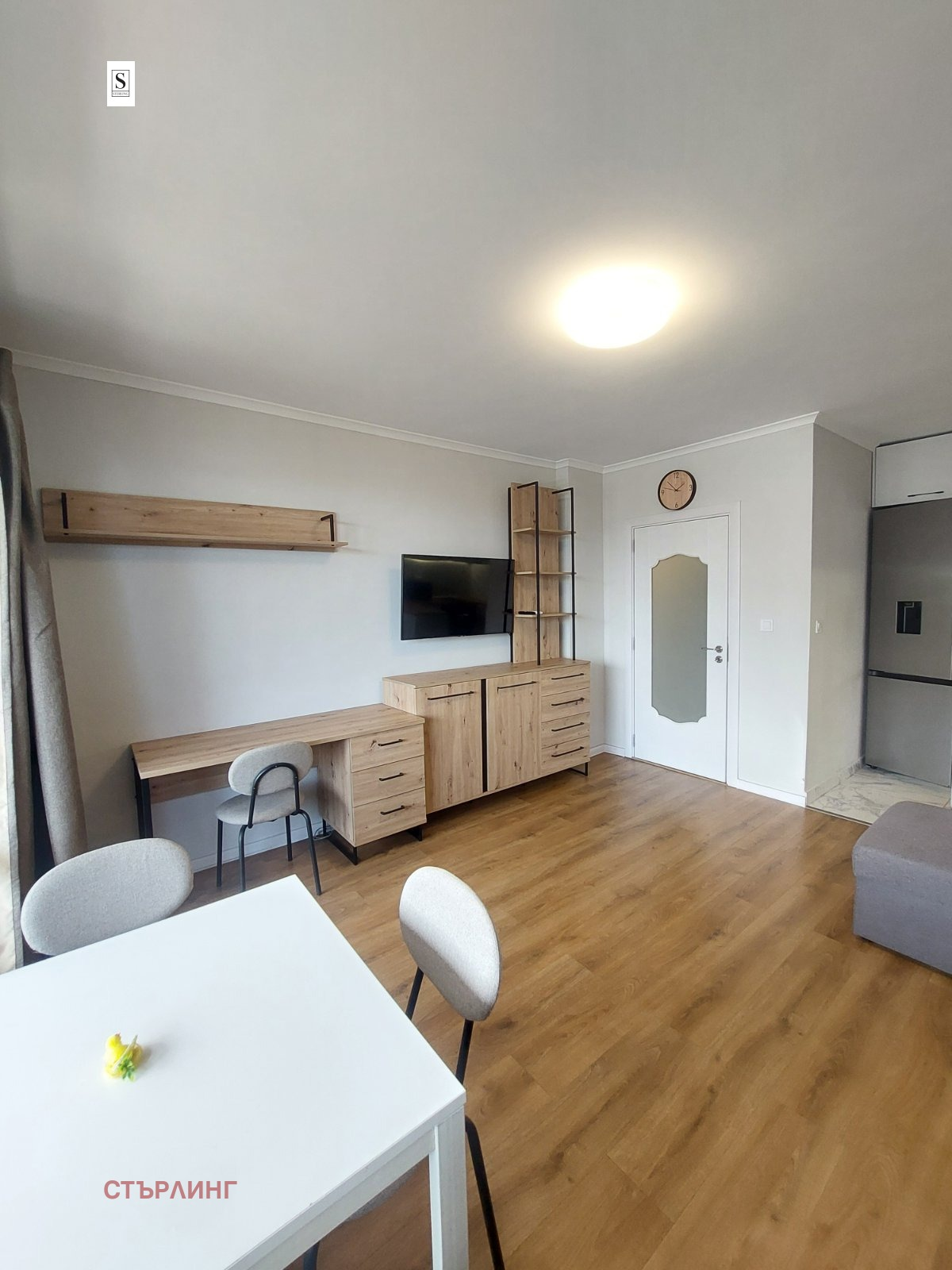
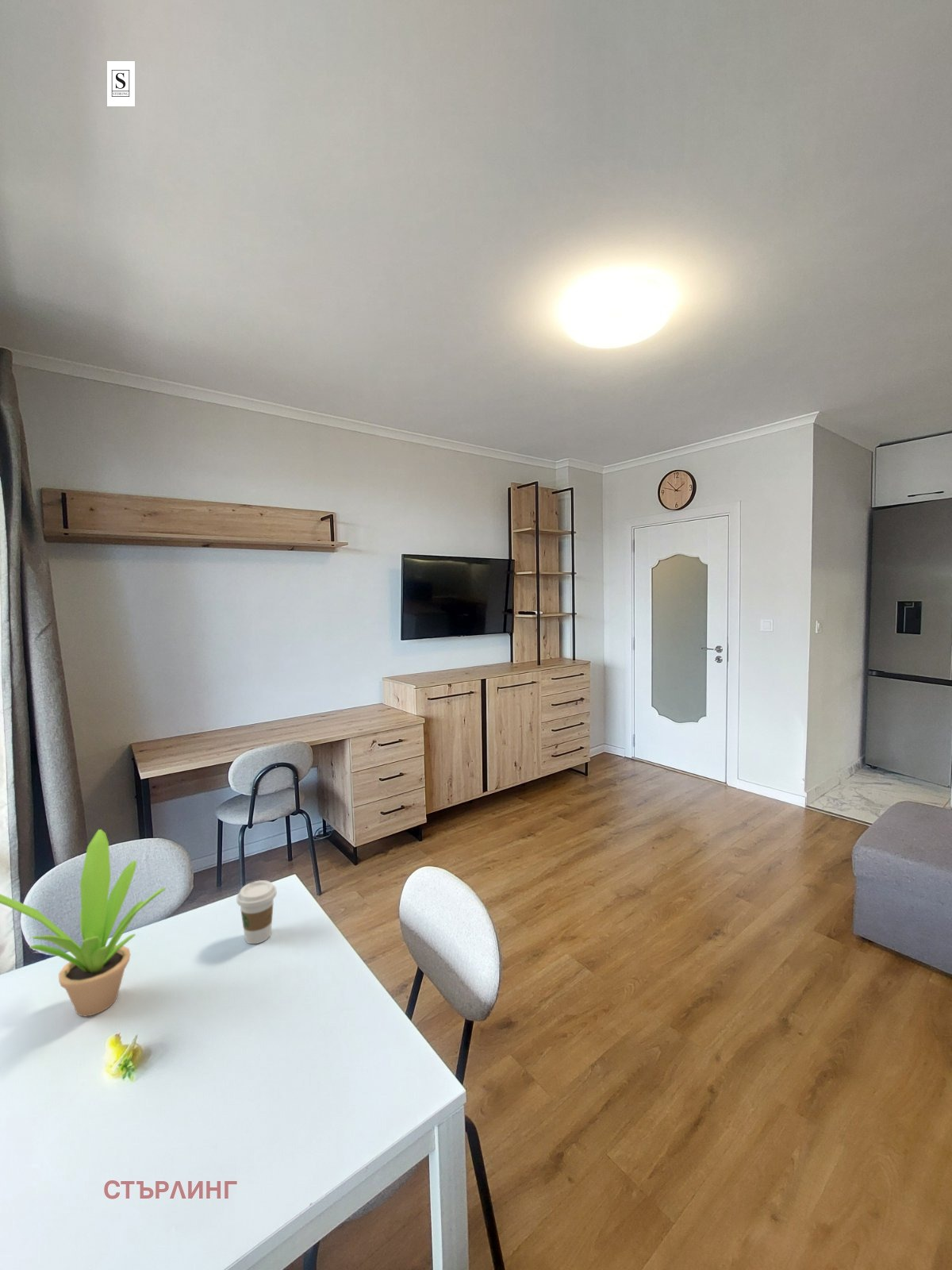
+ coffee cup (257, 912)
+ potted plant (99, 929)
